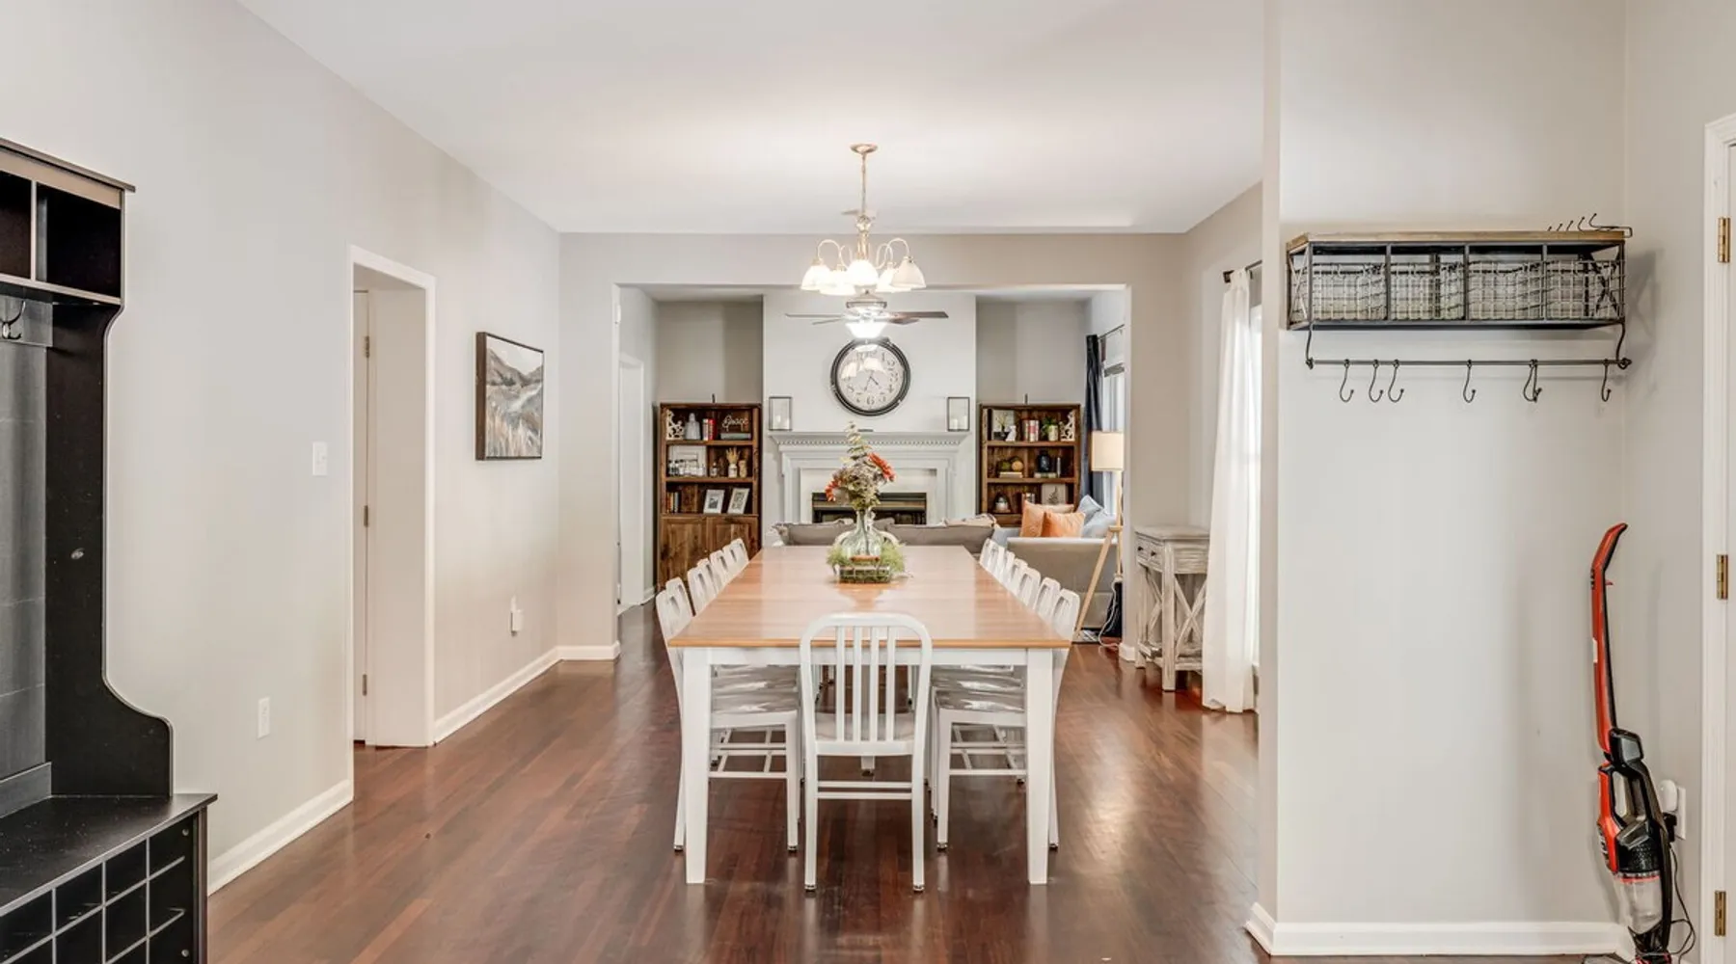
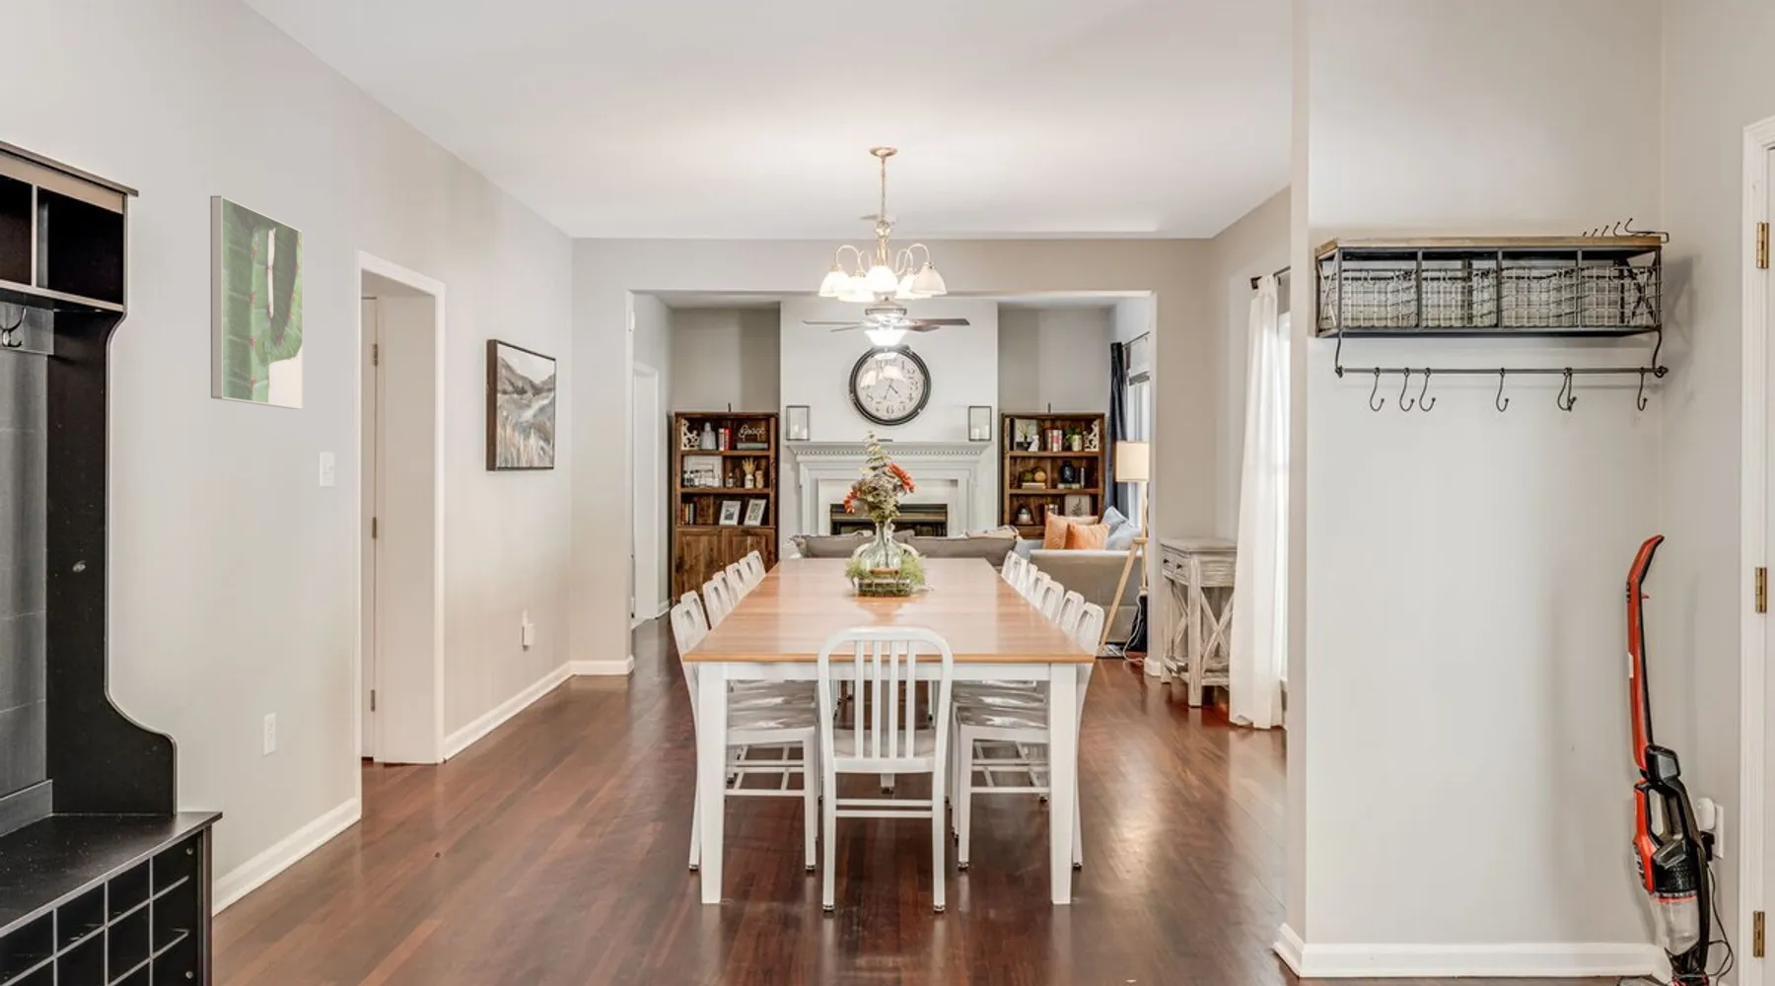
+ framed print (260, 308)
